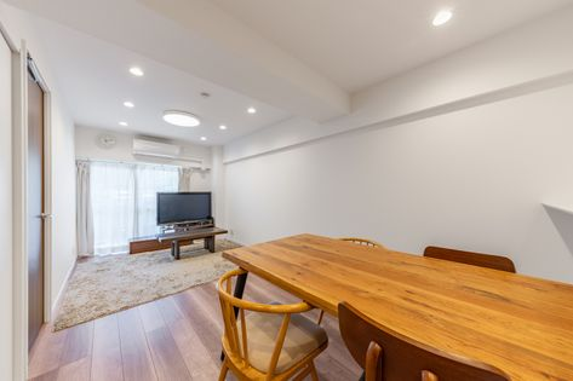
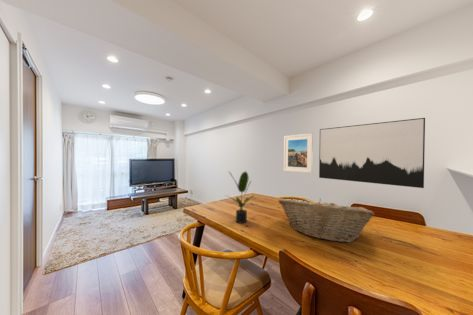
+ potted plant (237, 197)
+ wall art (362, 153)
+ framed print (297, 153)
+ fruit basket (320, 213)
